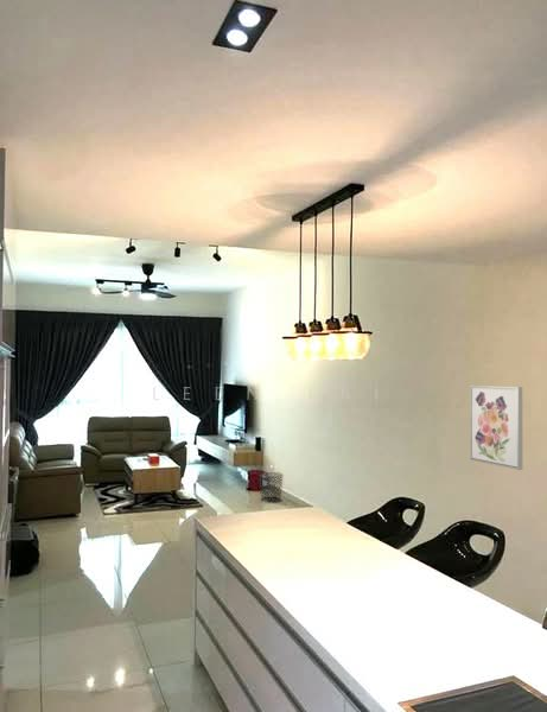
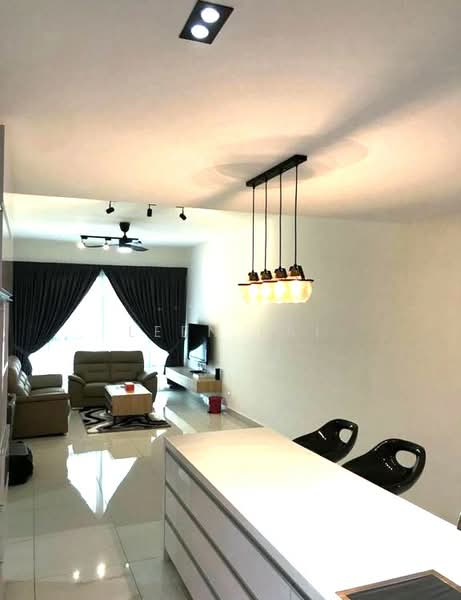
- waste bin (271, 488)
- wall art (495, 425)
